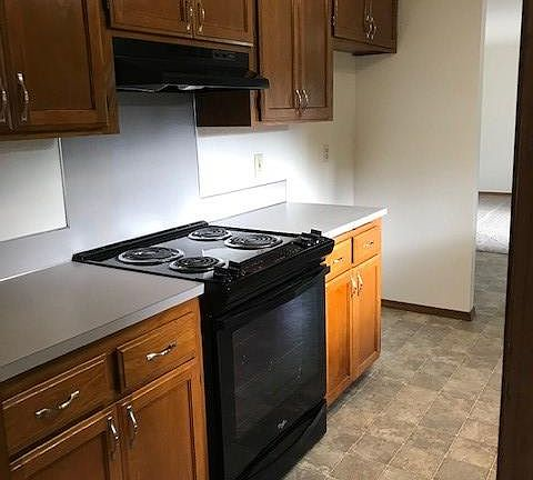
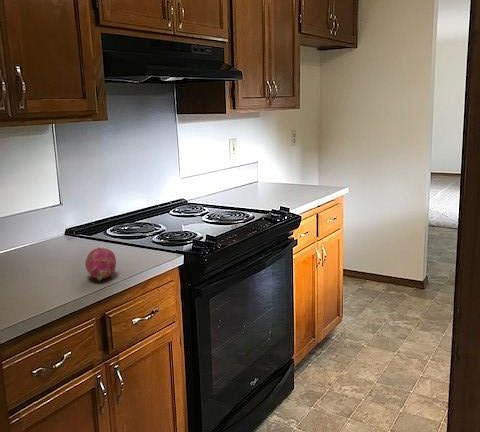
+ fruit (100, 262)
